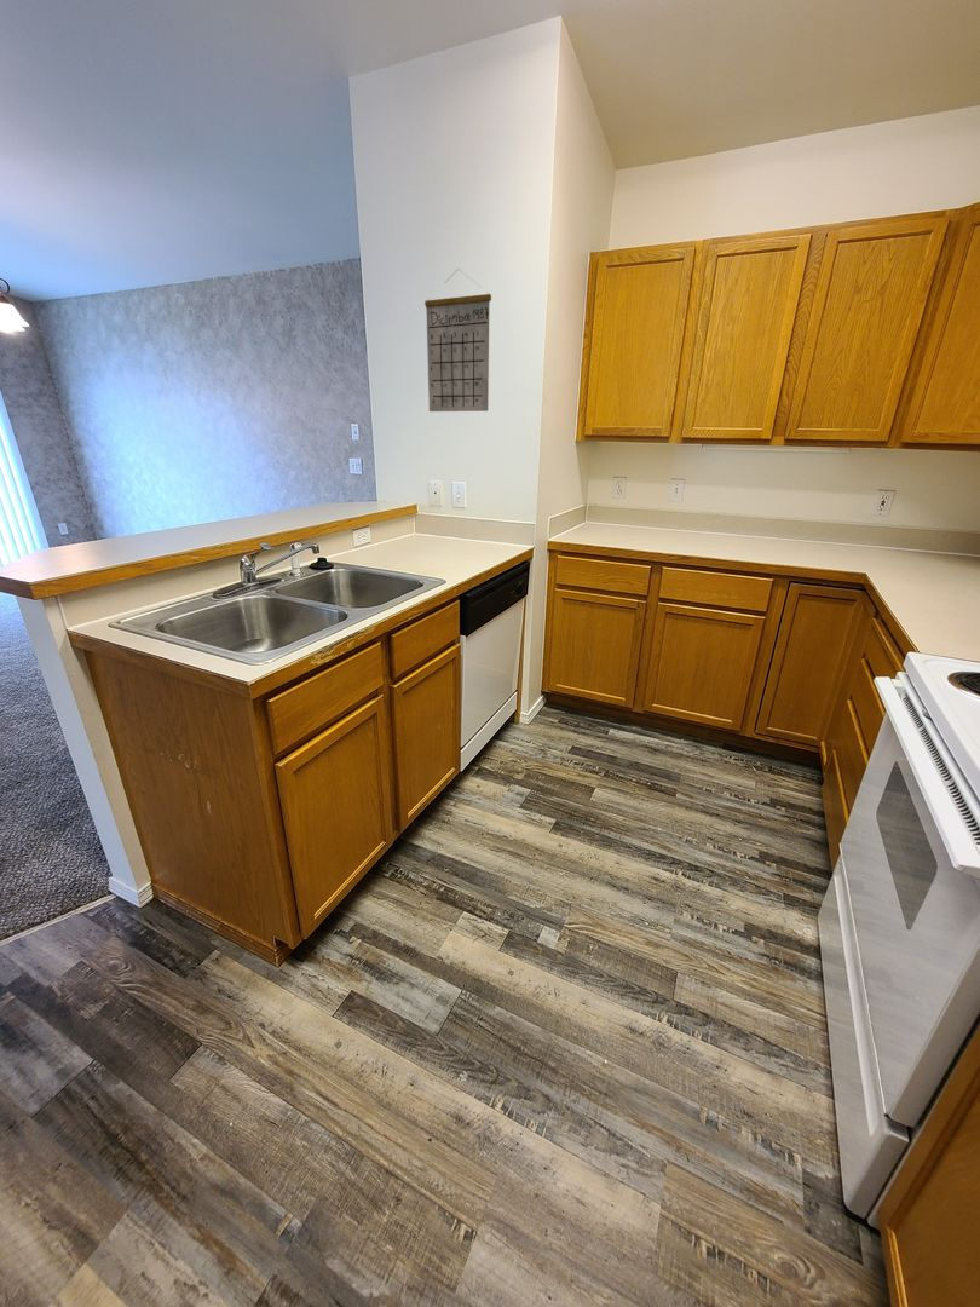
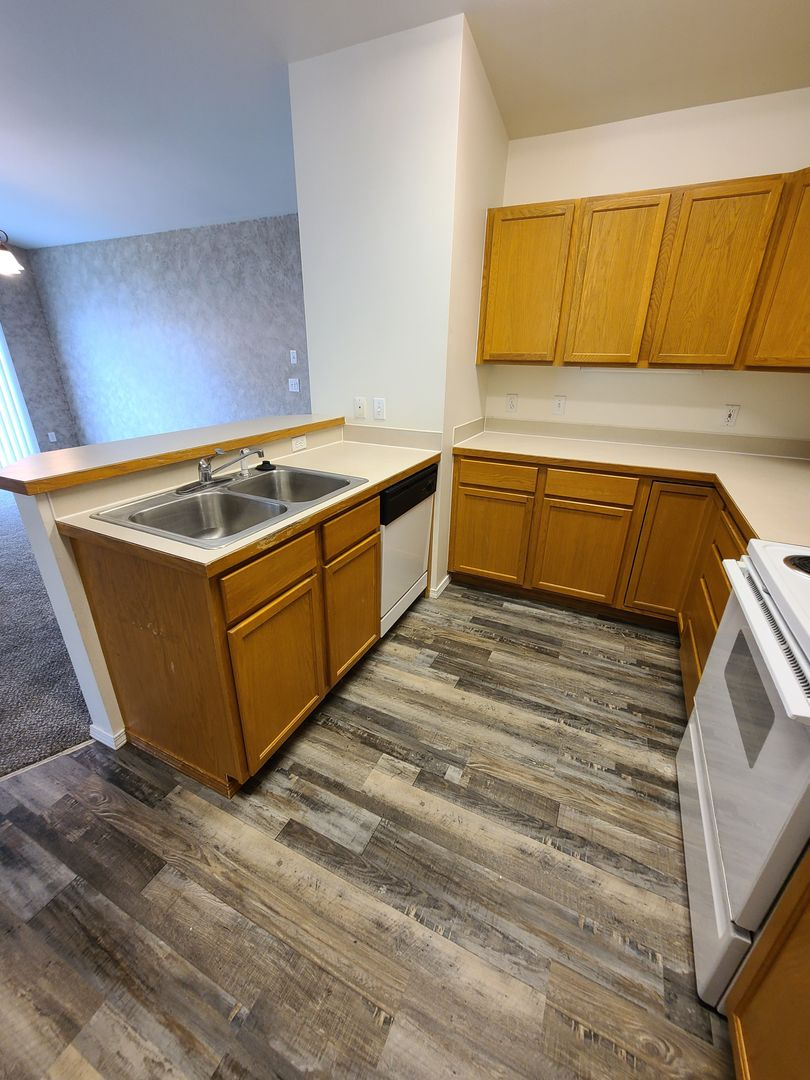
- calendar (457, 342)
